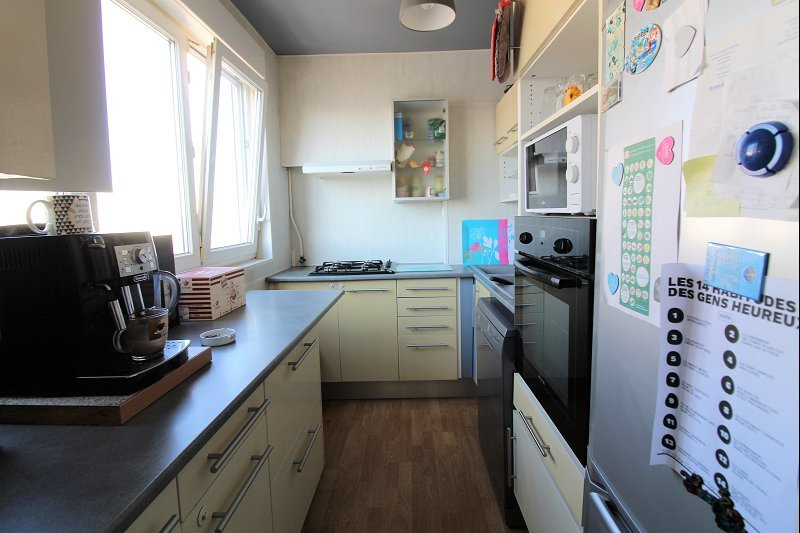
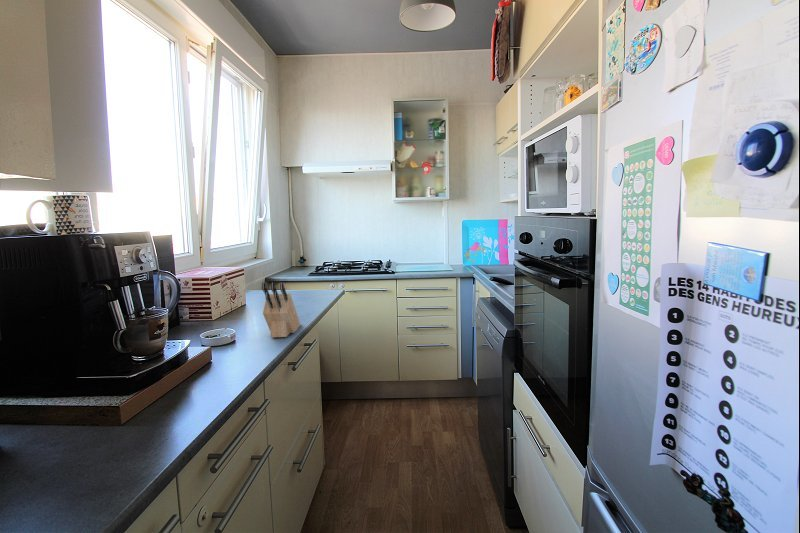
+ knife block (281, 306)
